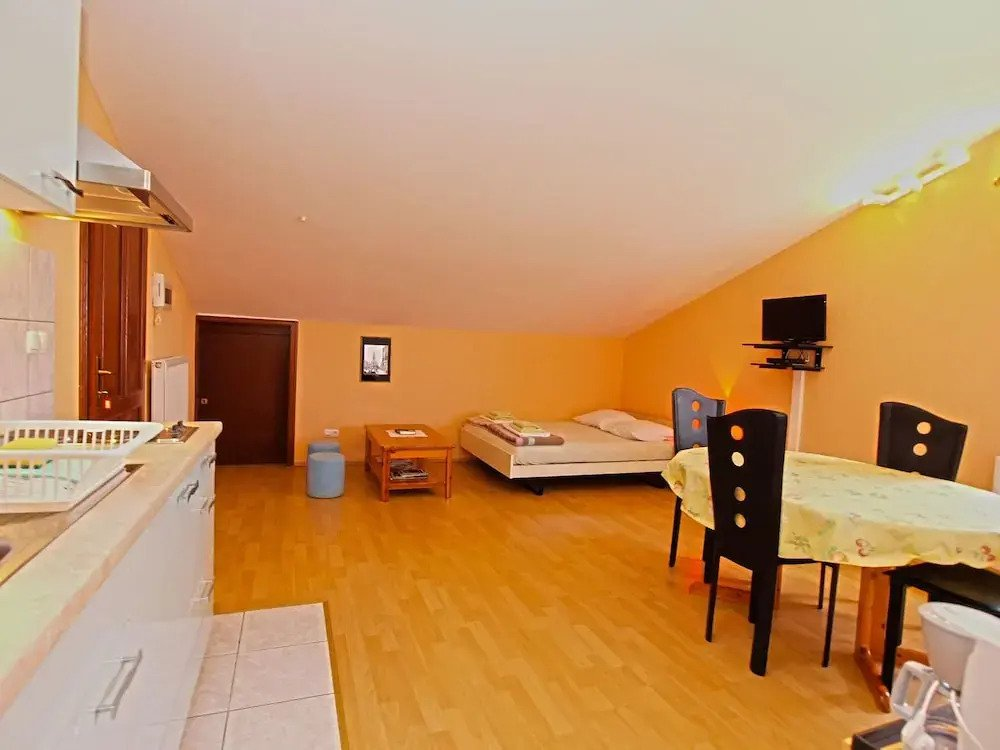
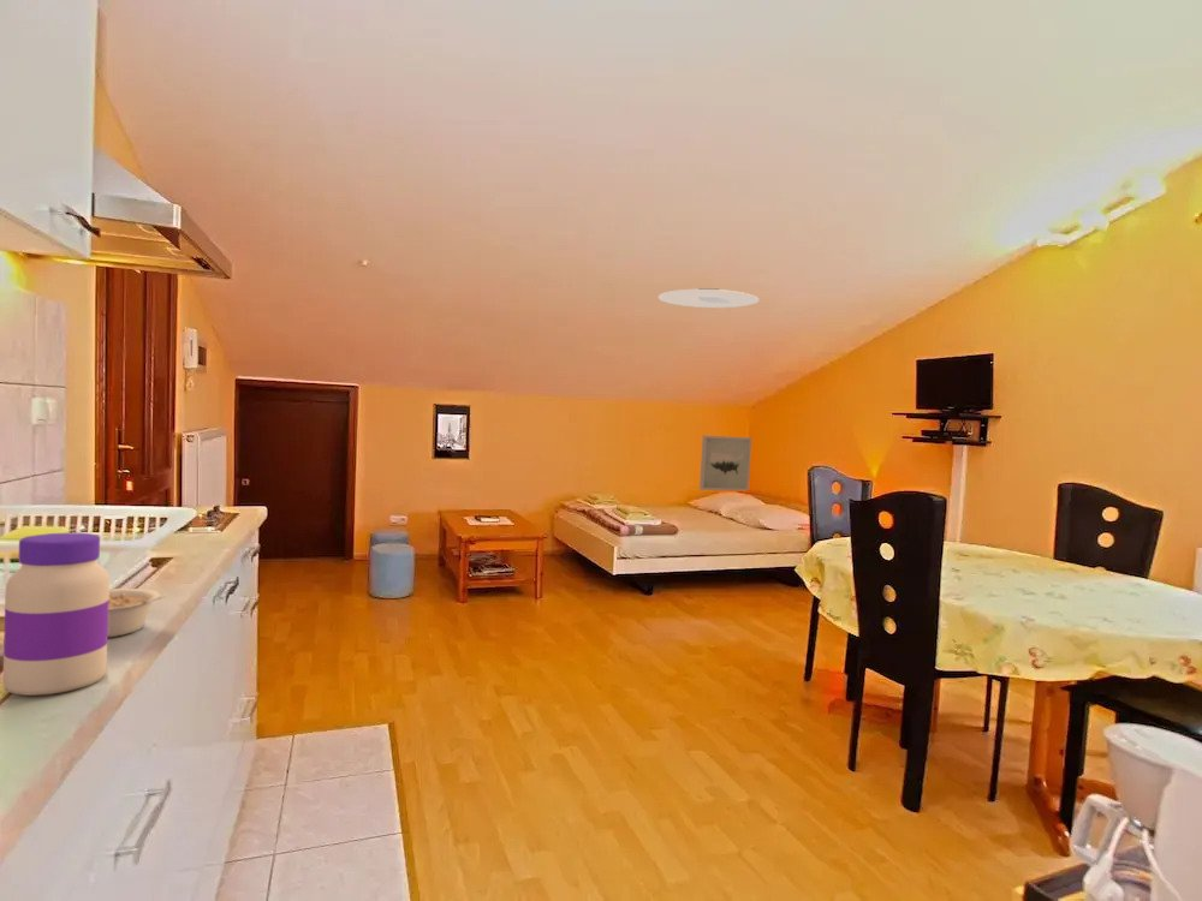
+ legume (109, 610)
+ jar (58, 609)
+ ceiling light (708, 293)
+ wall art (725, 463)
